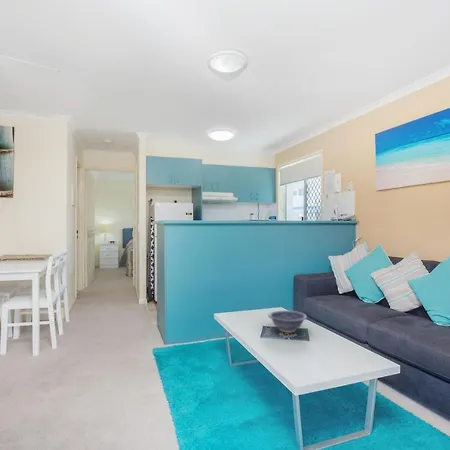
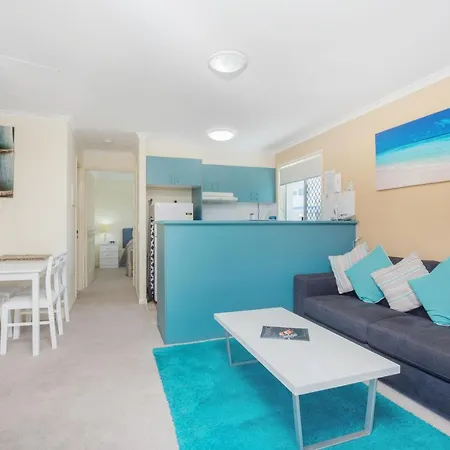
- decorative bowl (287, 322)
